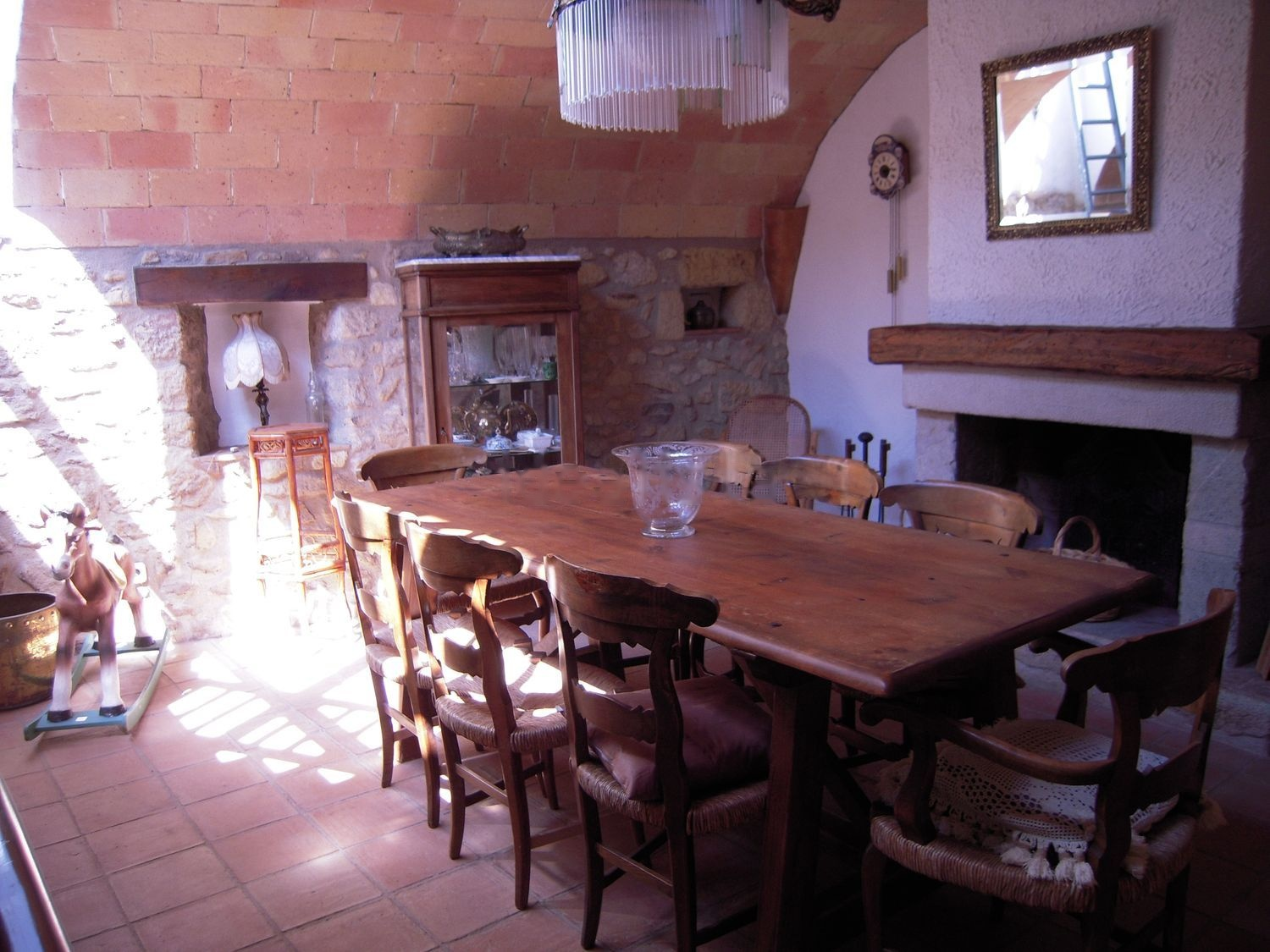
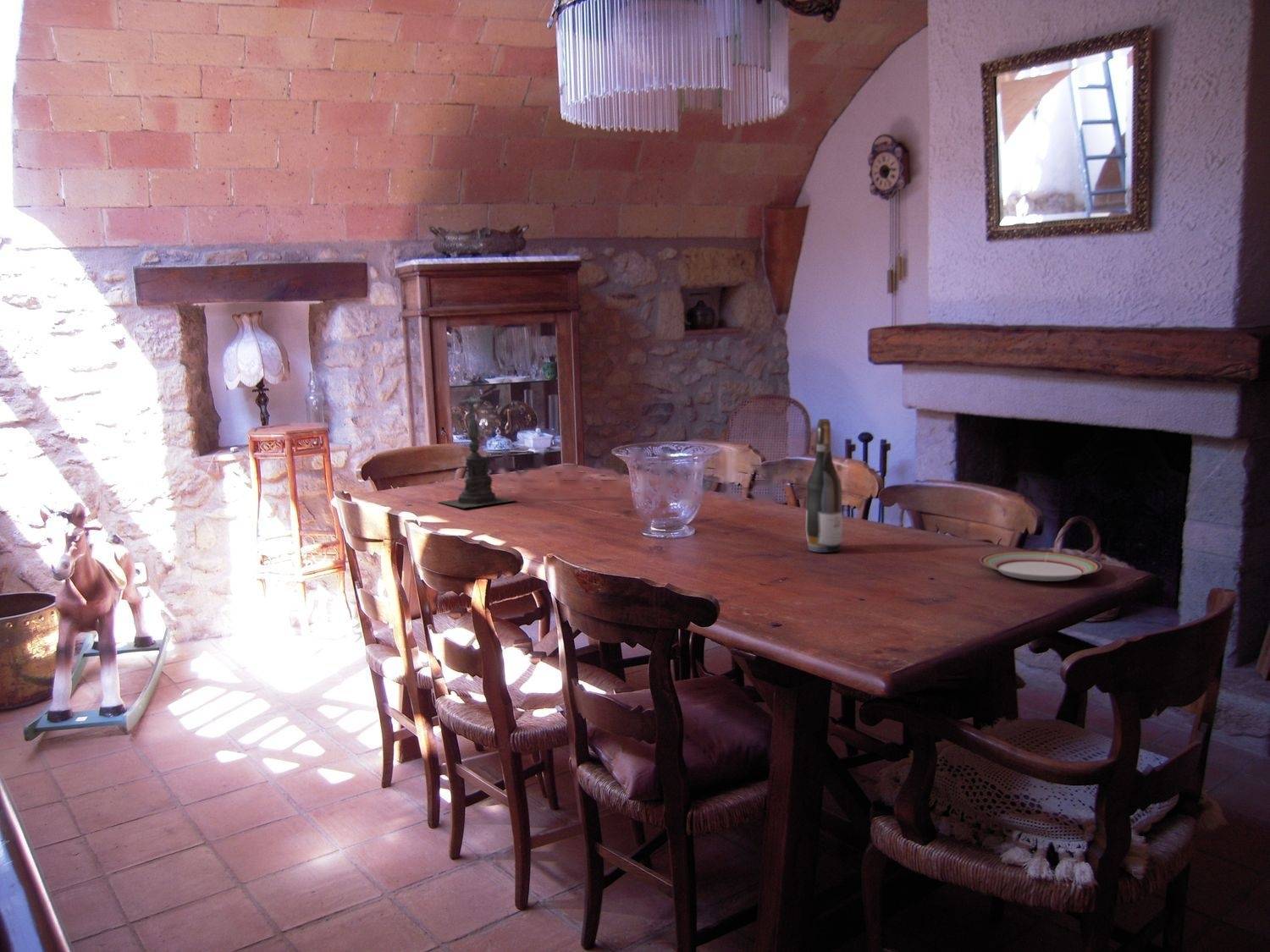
+ candle holder (473, 443)
+ plate (1039, 567)
+ wine bottle (824, 484)
